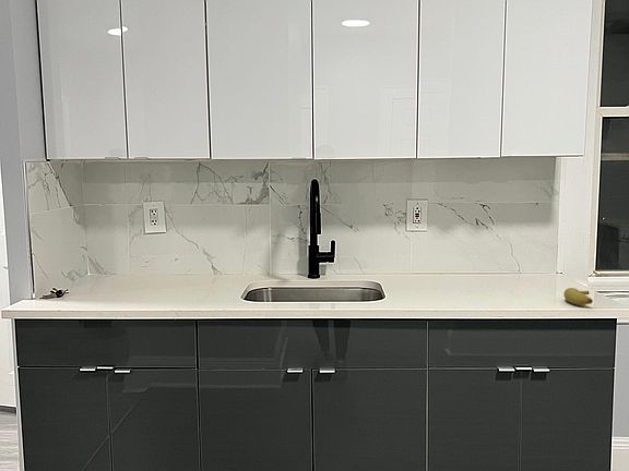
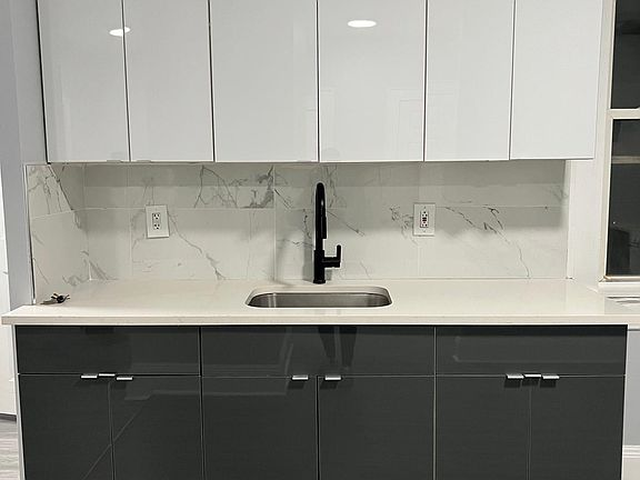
- banana (581, 295)
